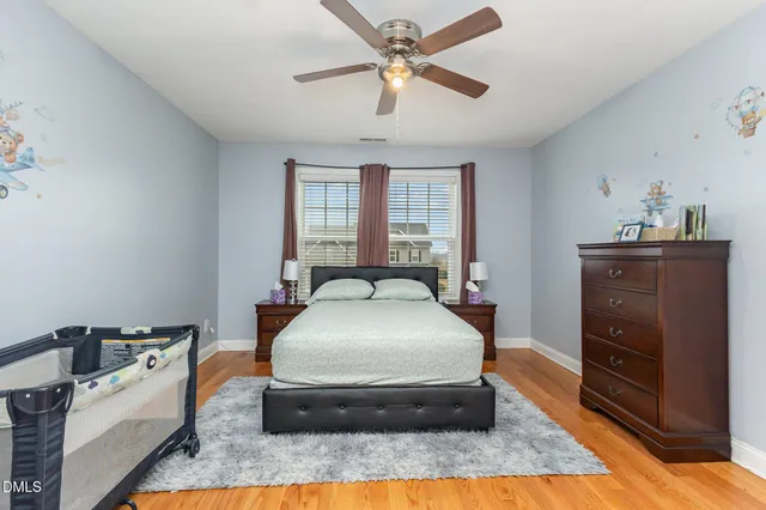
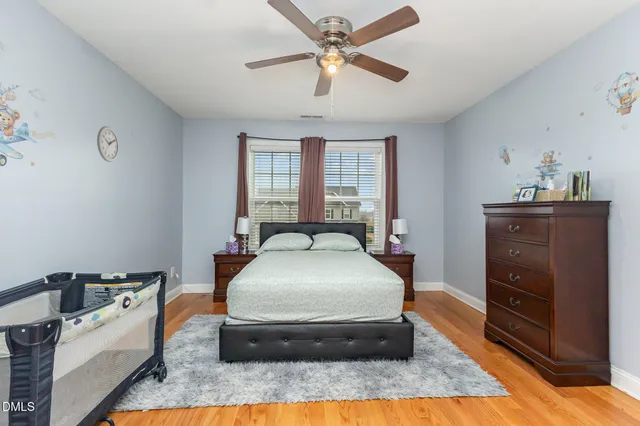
+ wall clock (109, 144)
